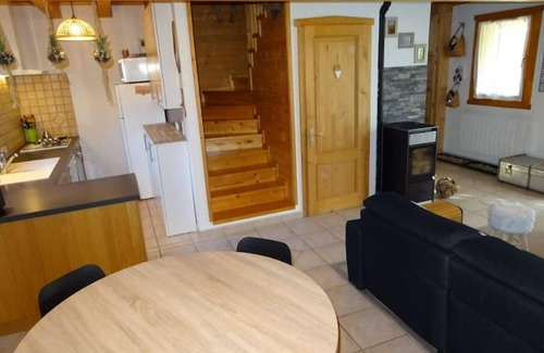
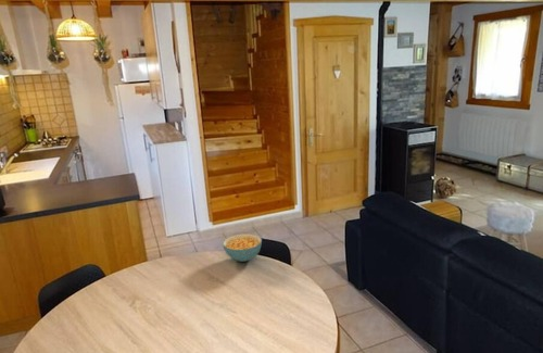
+ cereal bowl (242, 250)
